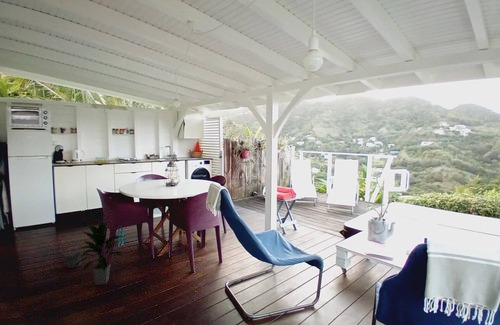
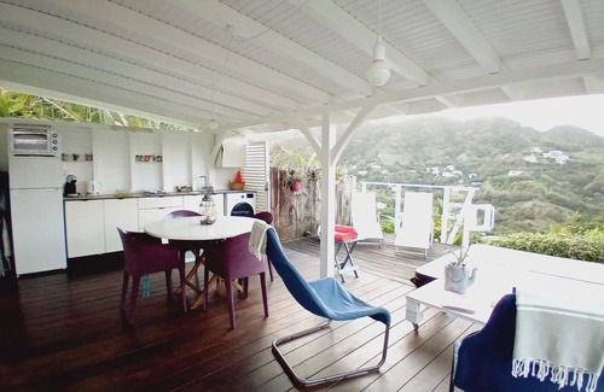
- indoor plant (99, 251)
- watering can (71, 258)
